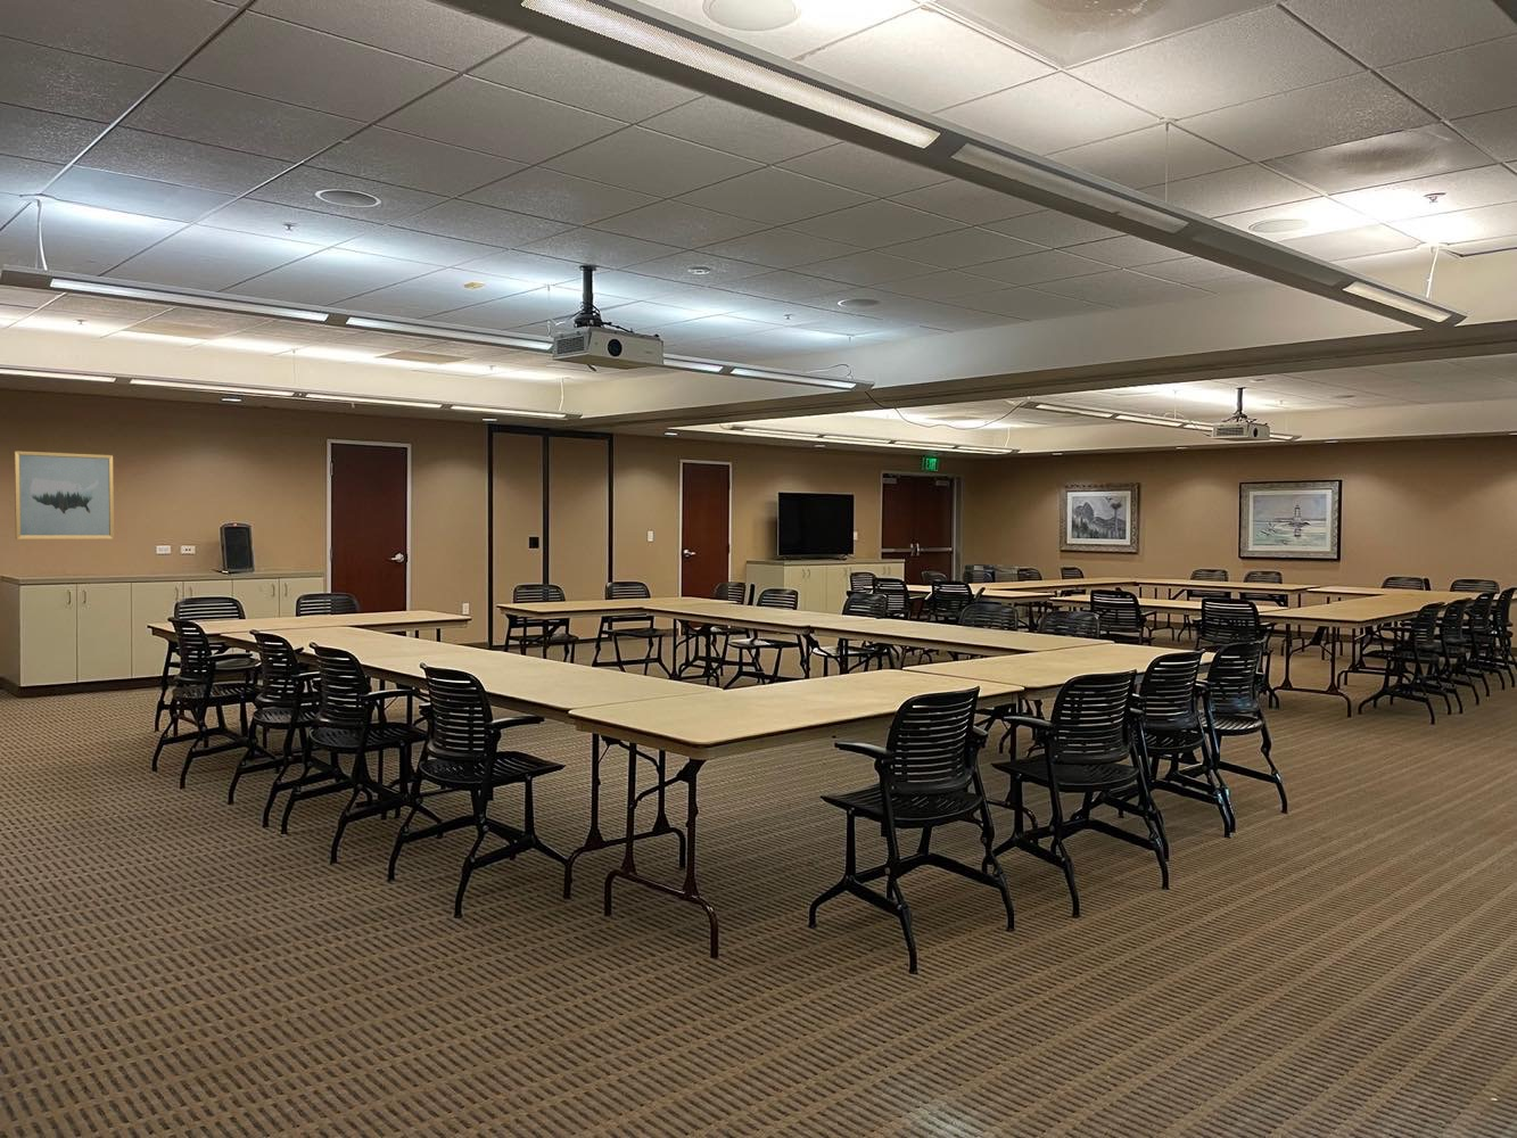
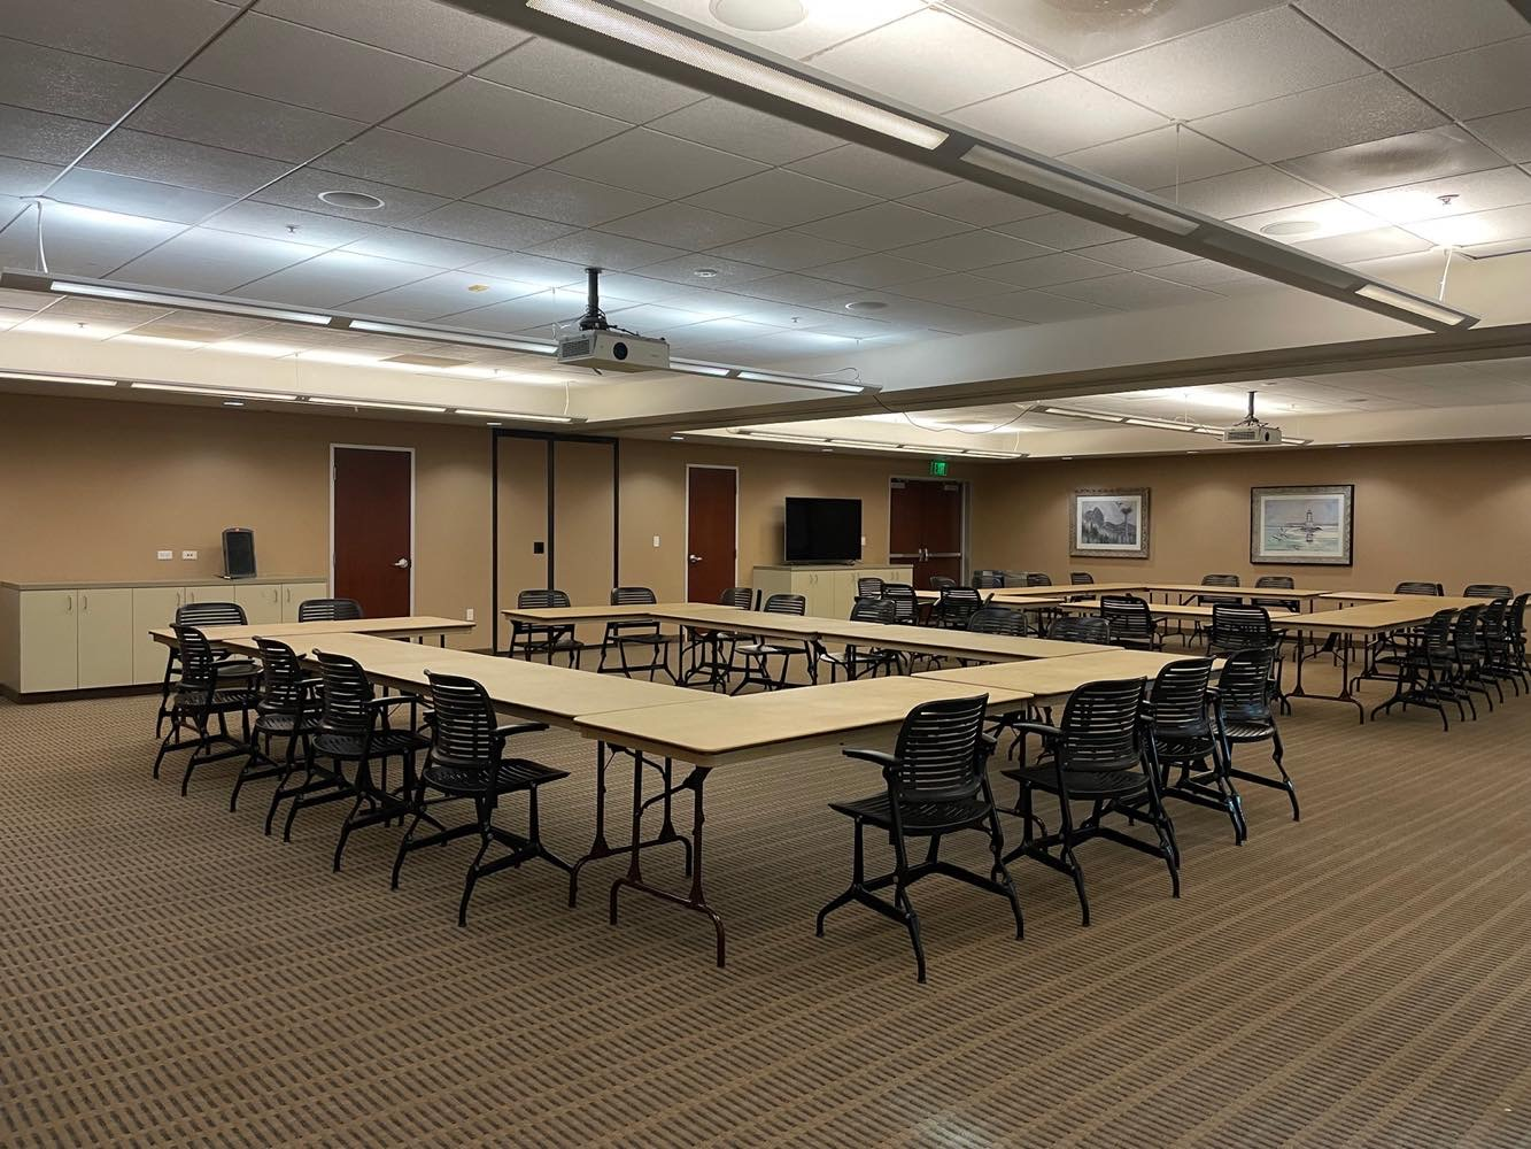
- wall art (65, 495)
